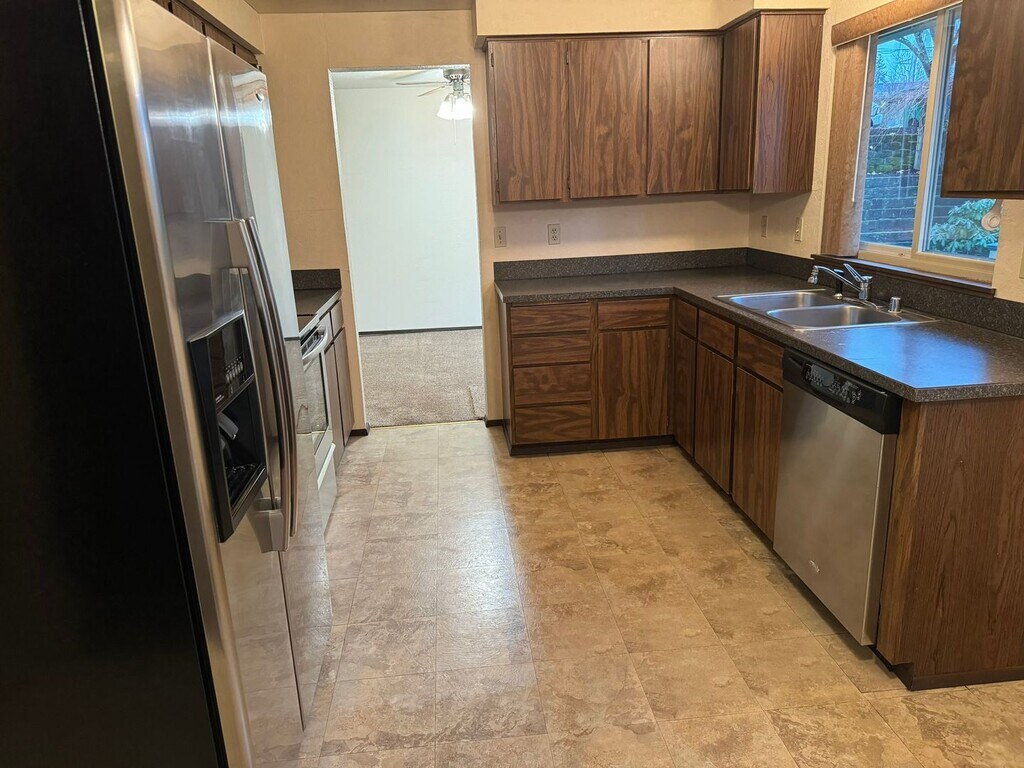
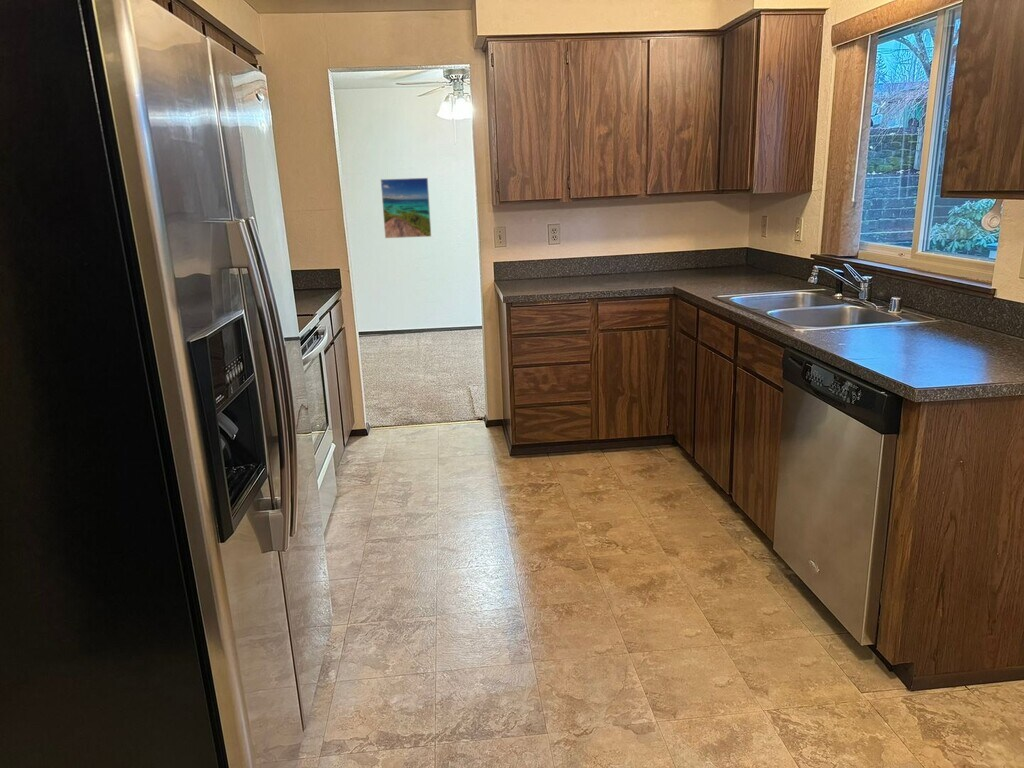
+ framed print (406, 208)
